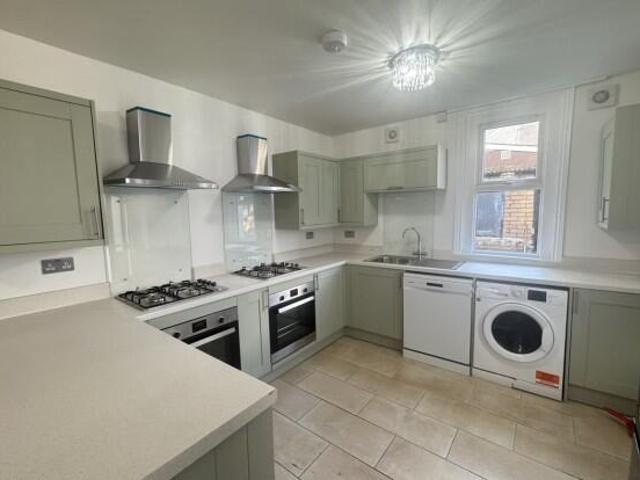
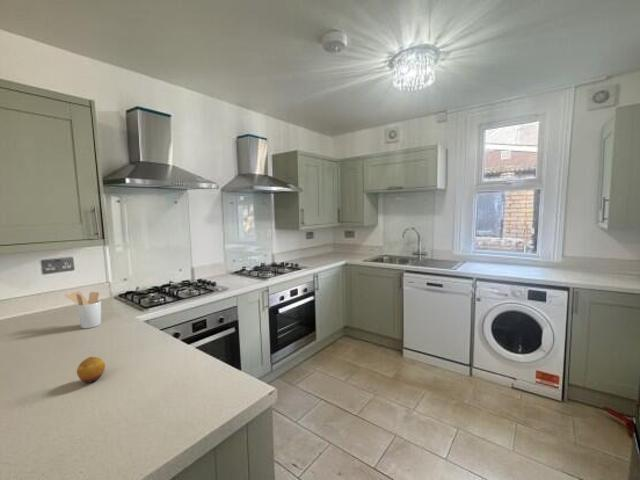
+ utensil holder (84, 308)
+ fruit (91, 368)
